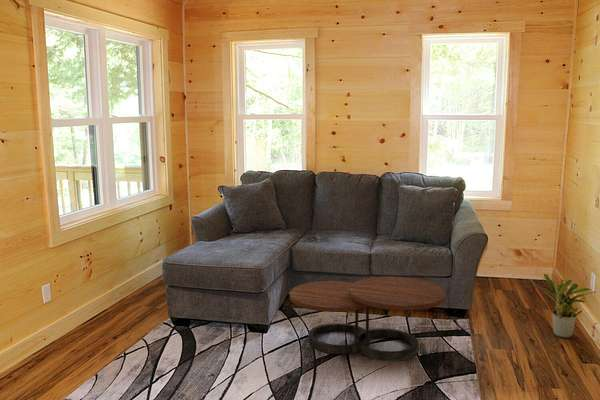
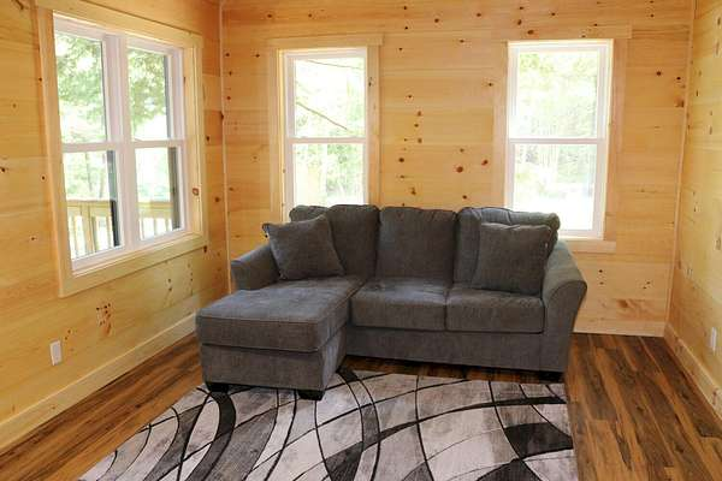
- potted plant (561, 307)
- coffee table (366, 316)
